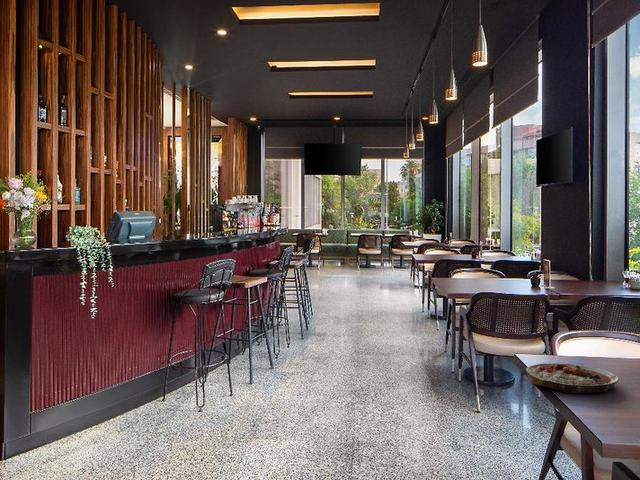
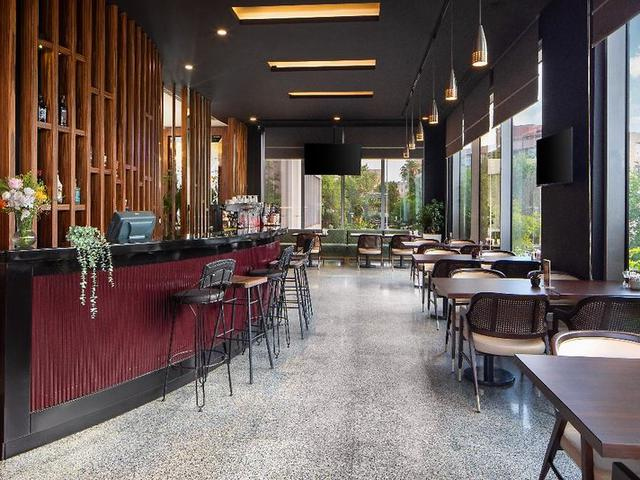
- plate (570, 374)
